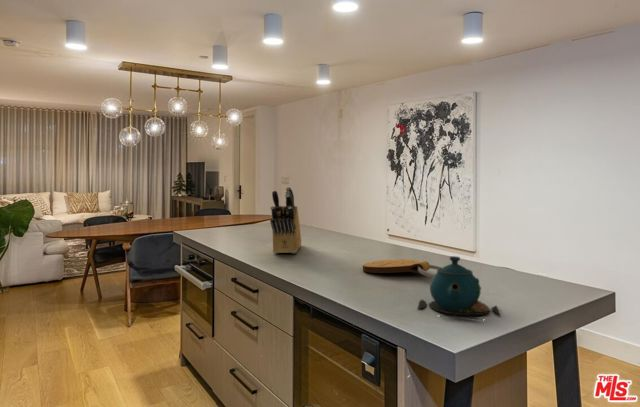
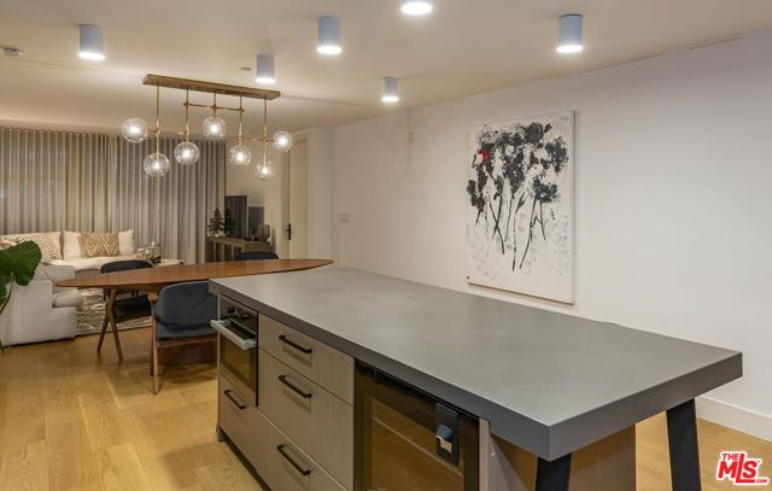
- key chain (408, 266)
- teapot (457, 281)
- knife block (286, 219)
